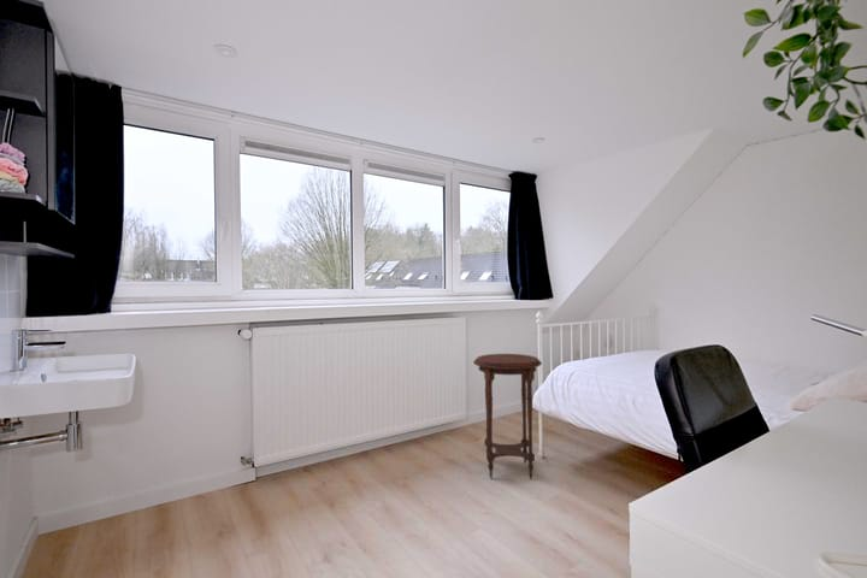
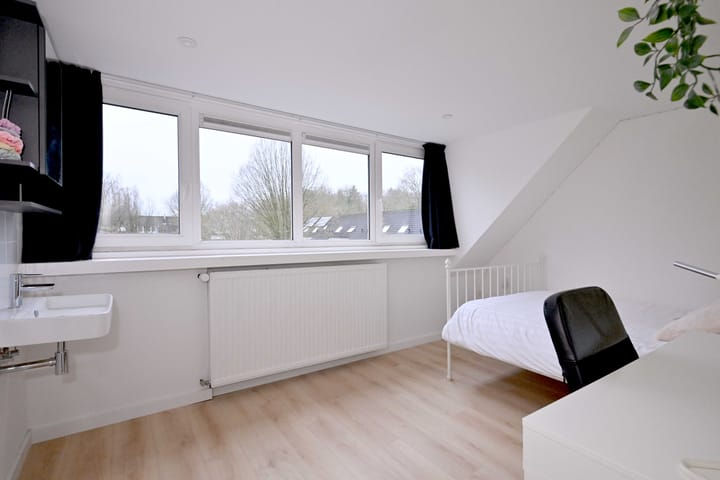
- side table (523, 413)
